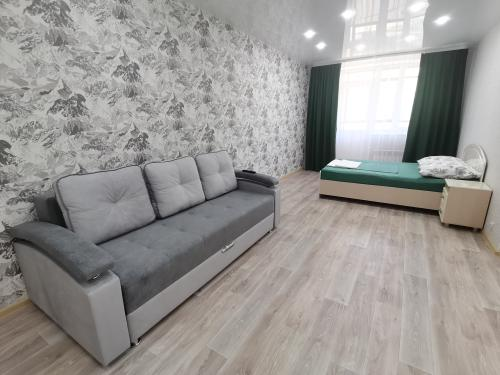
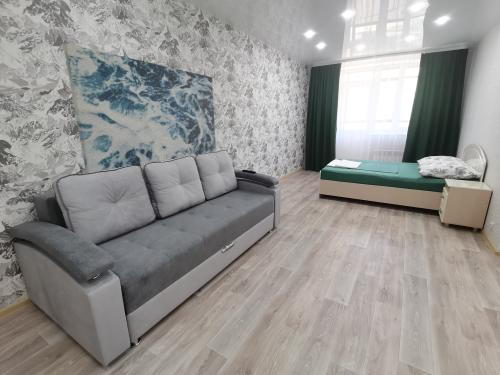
+ wall art (162, 121)
